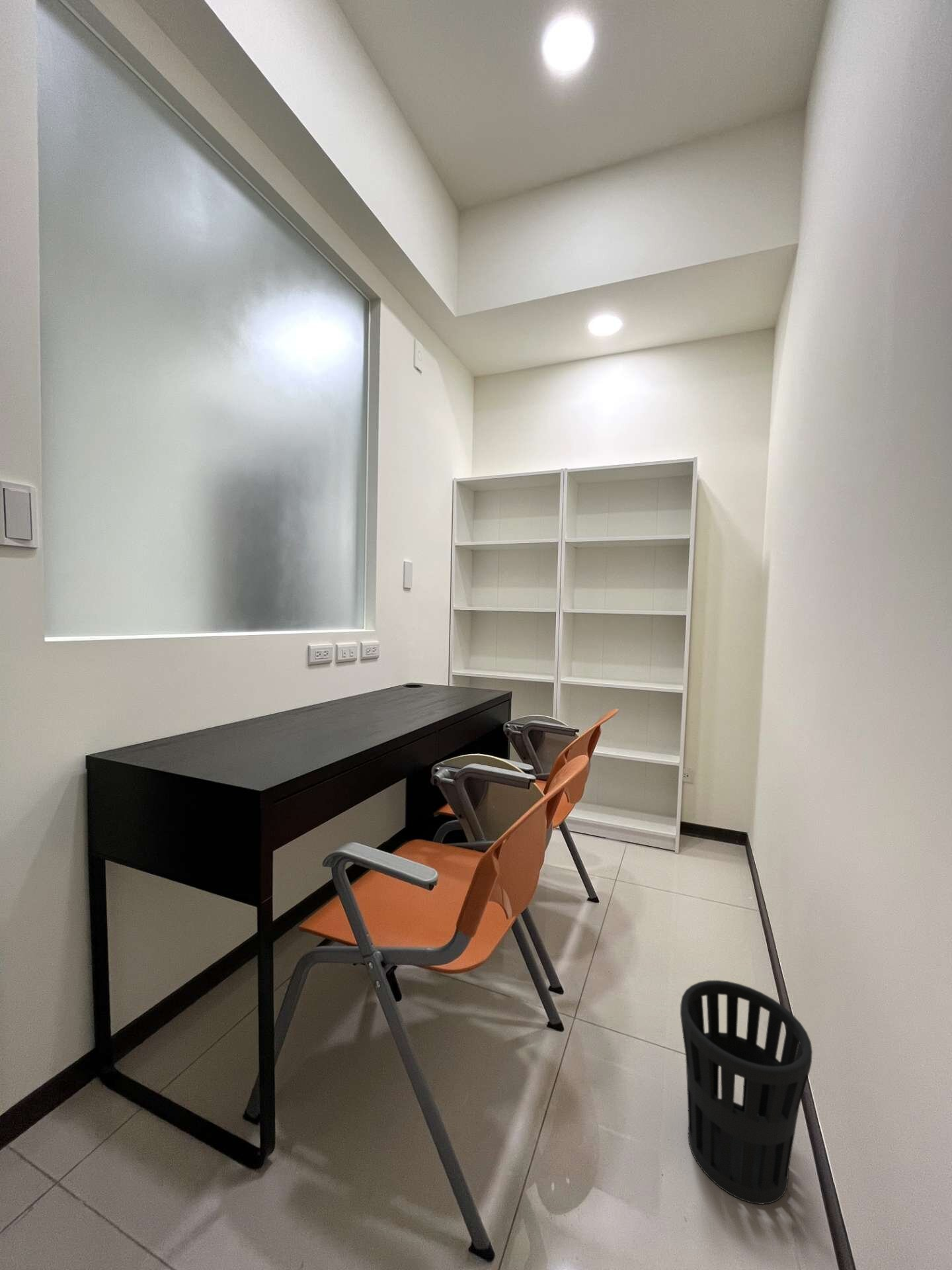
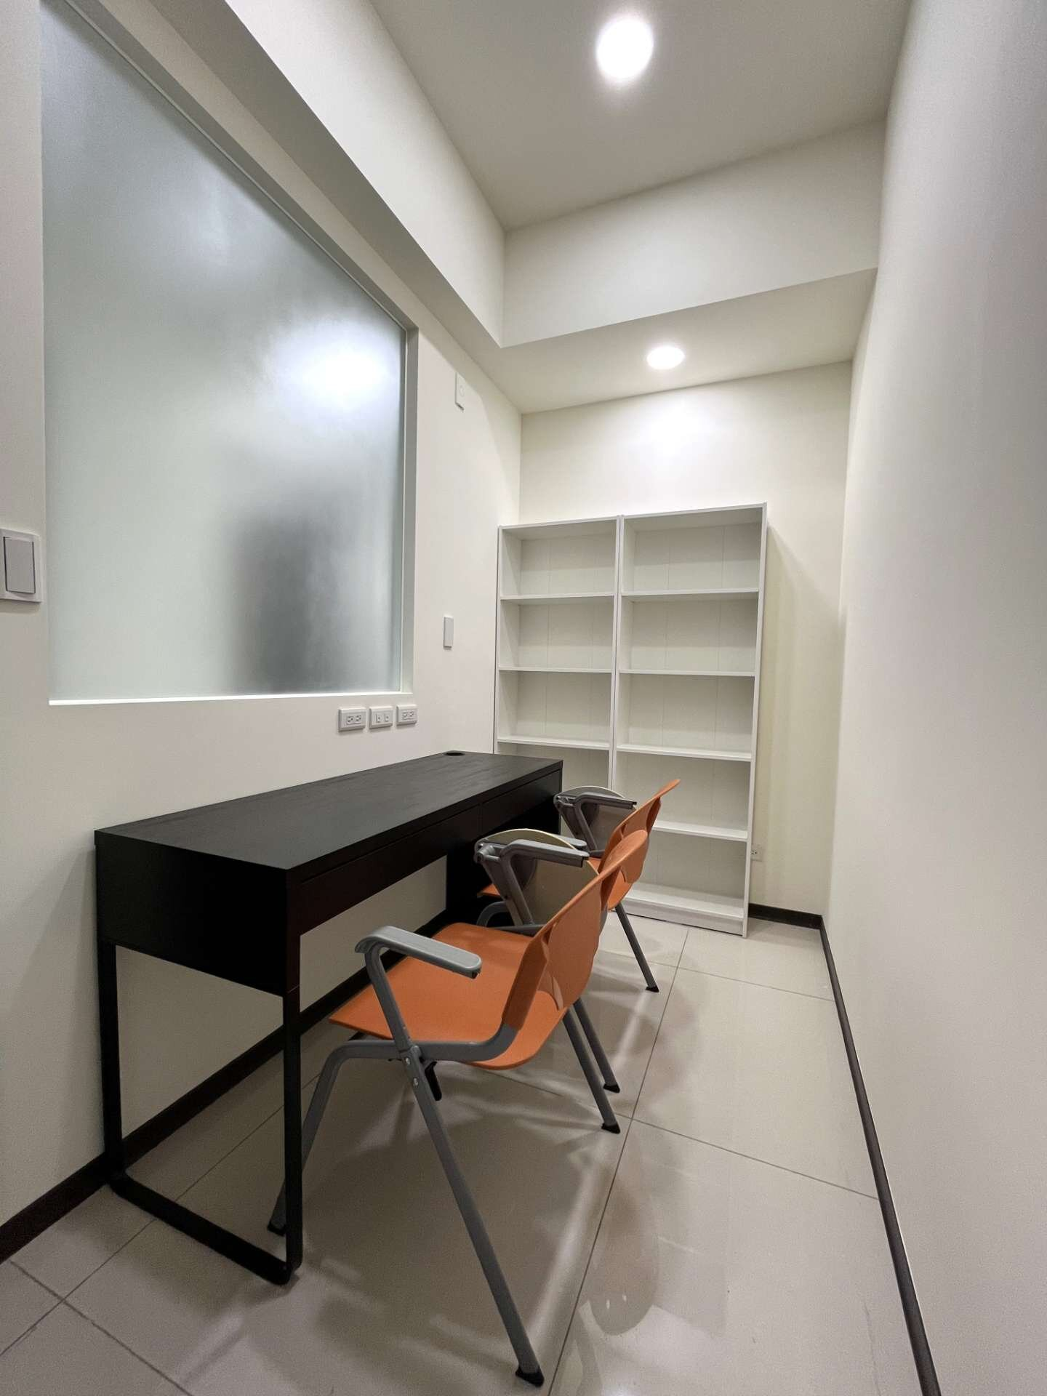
- wastebasket (743, 1087)
